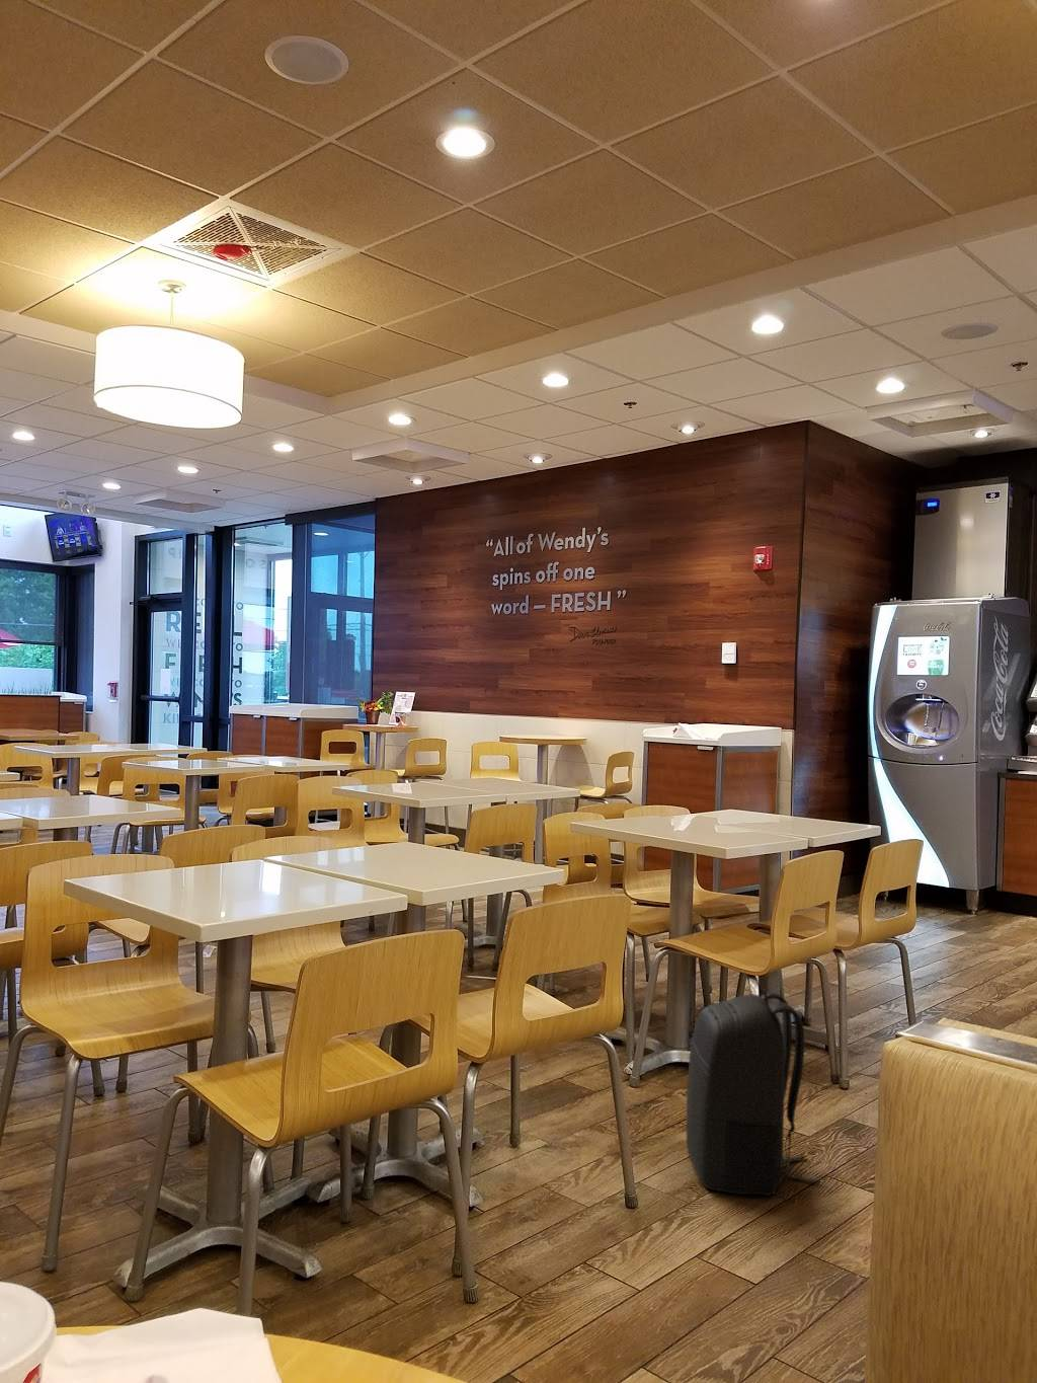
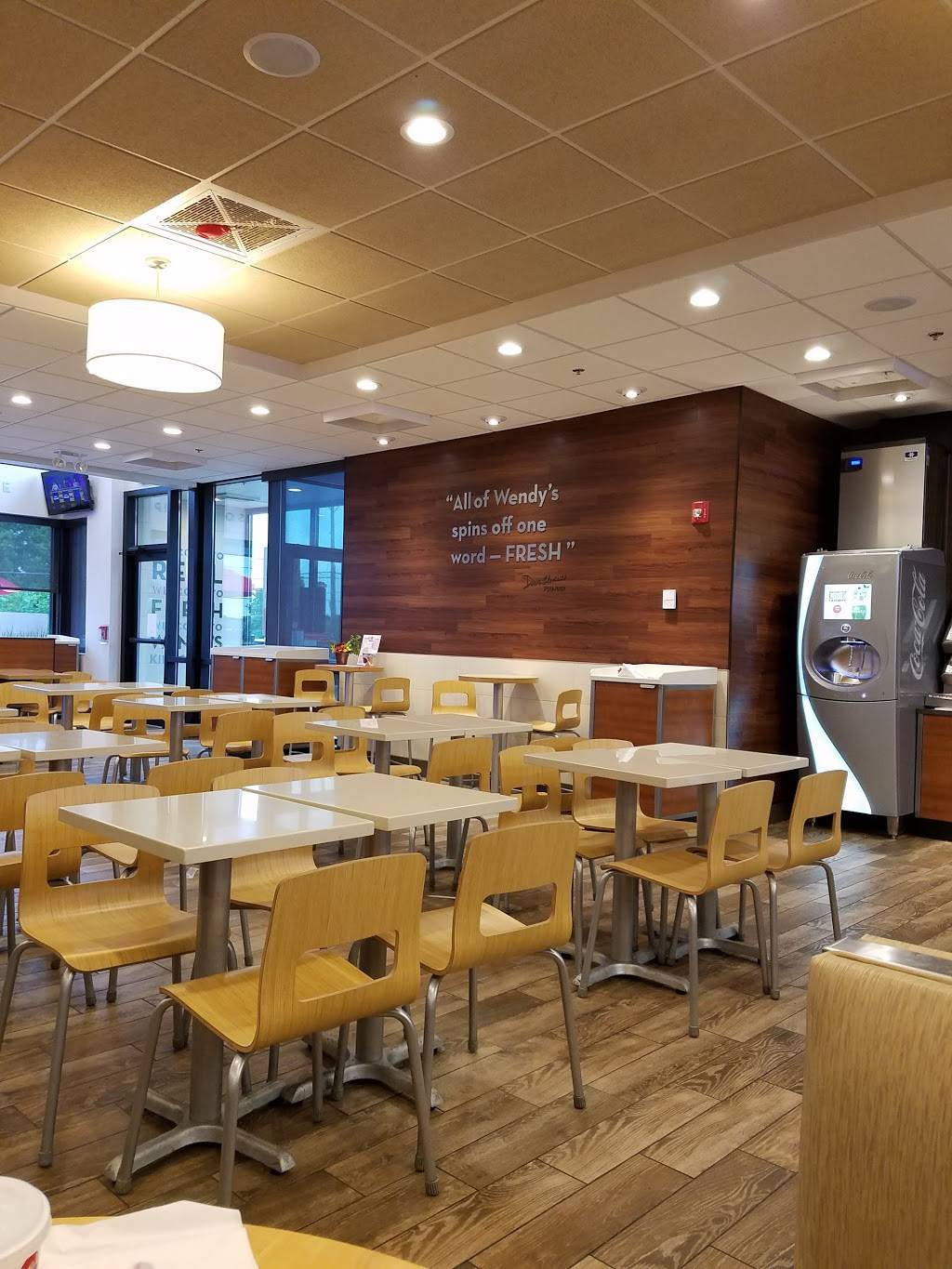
- backpack (753, 1079)
